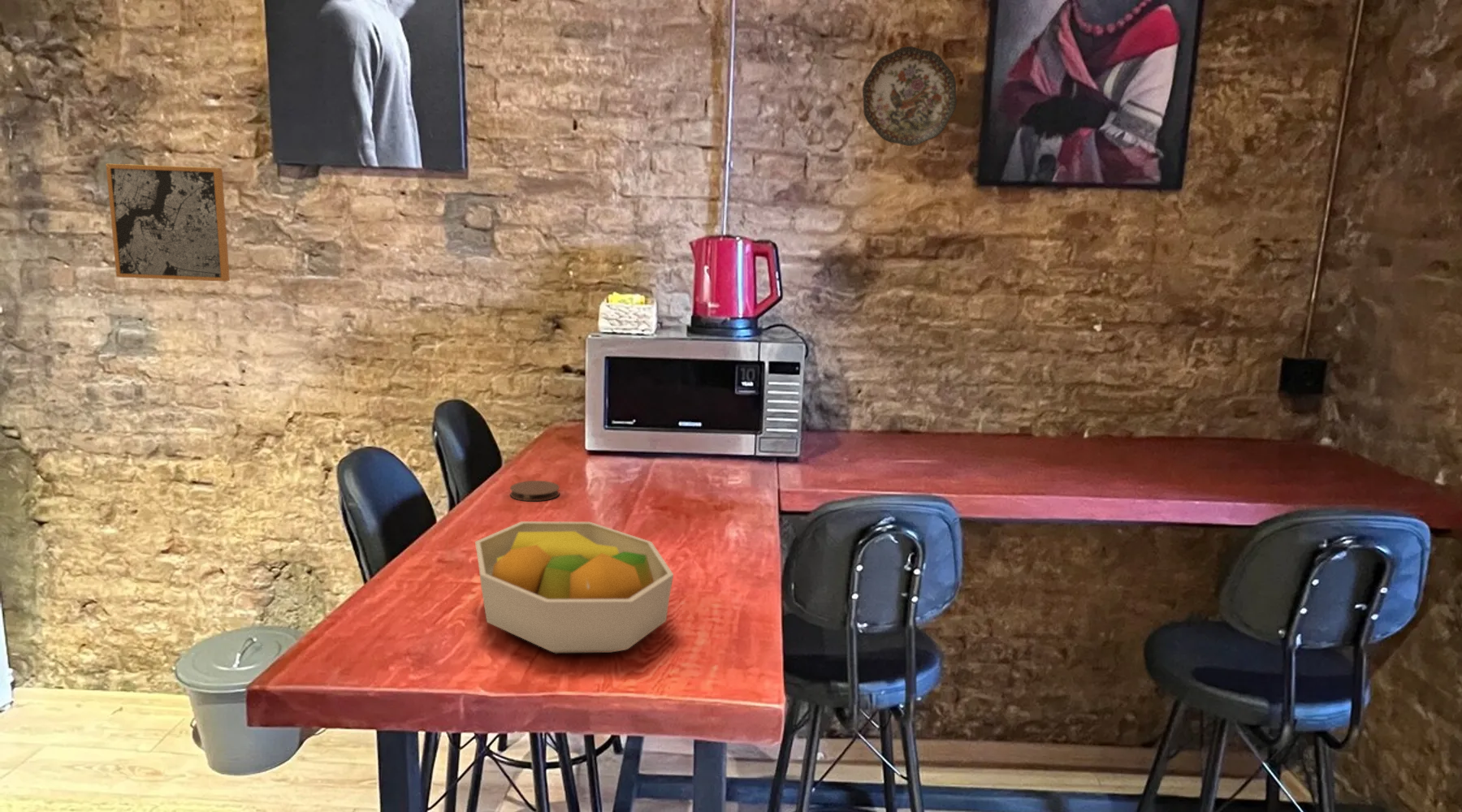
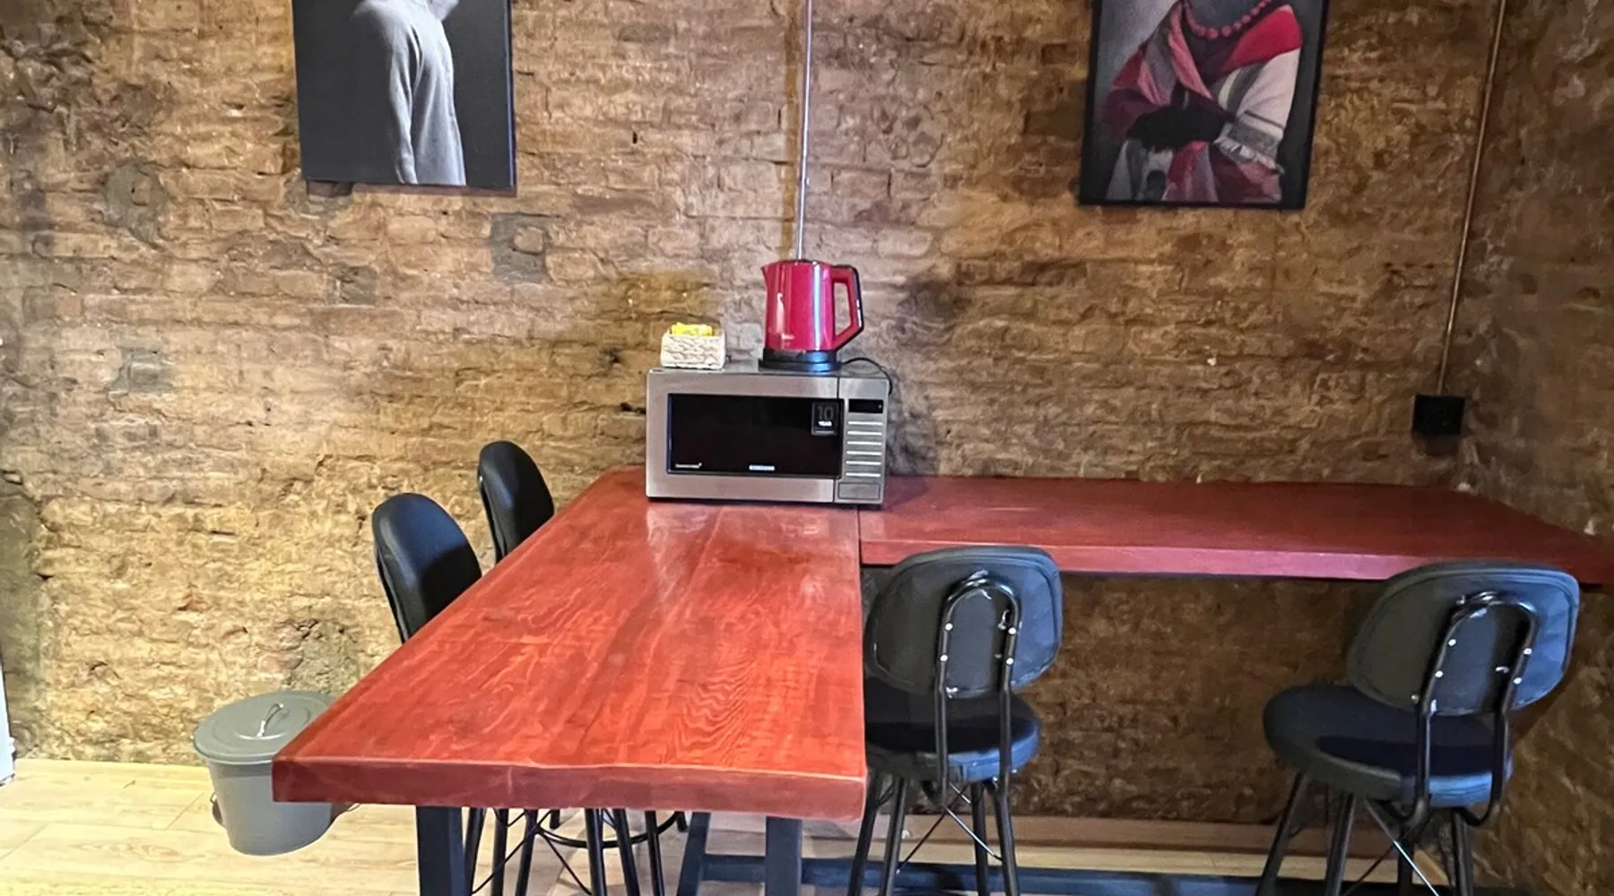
- decorative plate (908, 97)
- wall art (168, 222)
- fruit bowl (570, 574)
- coaster (534, 490)
